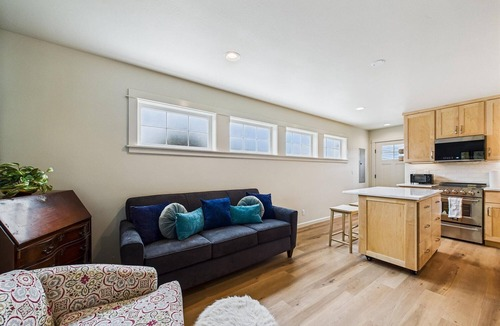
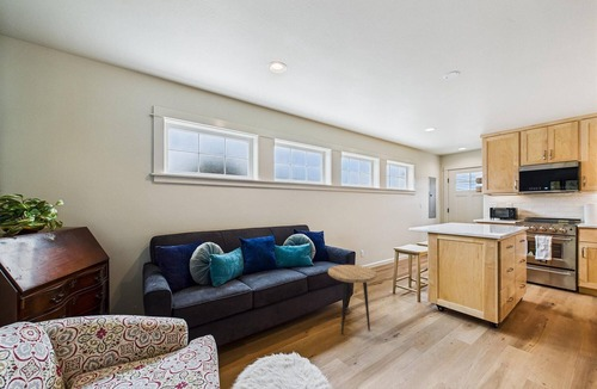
+ side table (346, 298)
